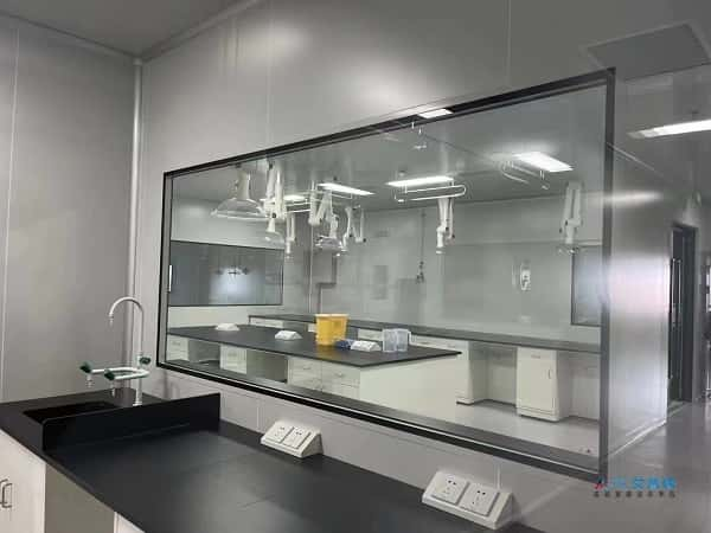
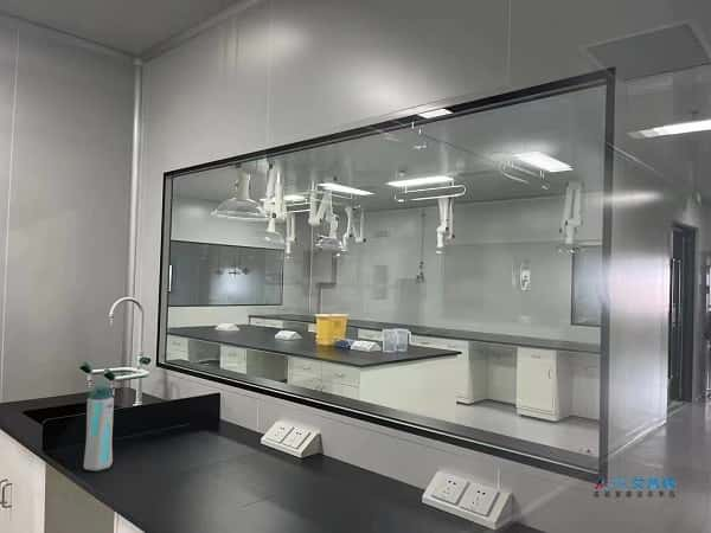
+ water bottle (100, 426)
